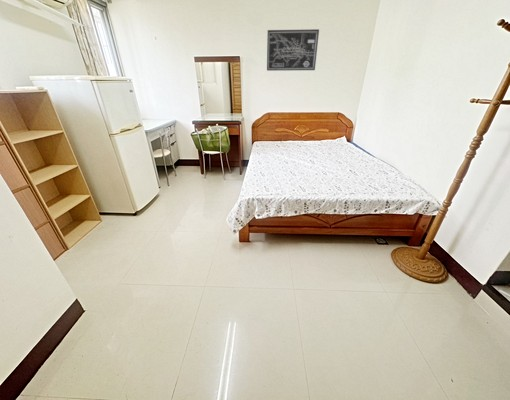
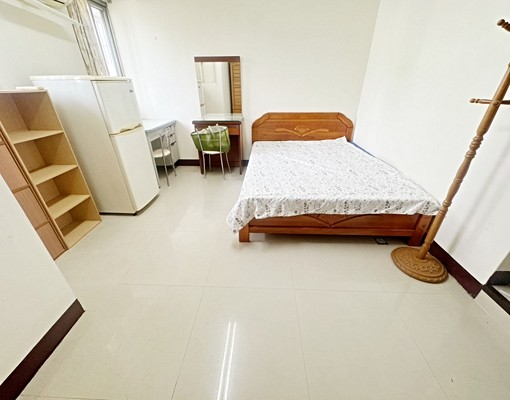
- wall art (291, 50)
